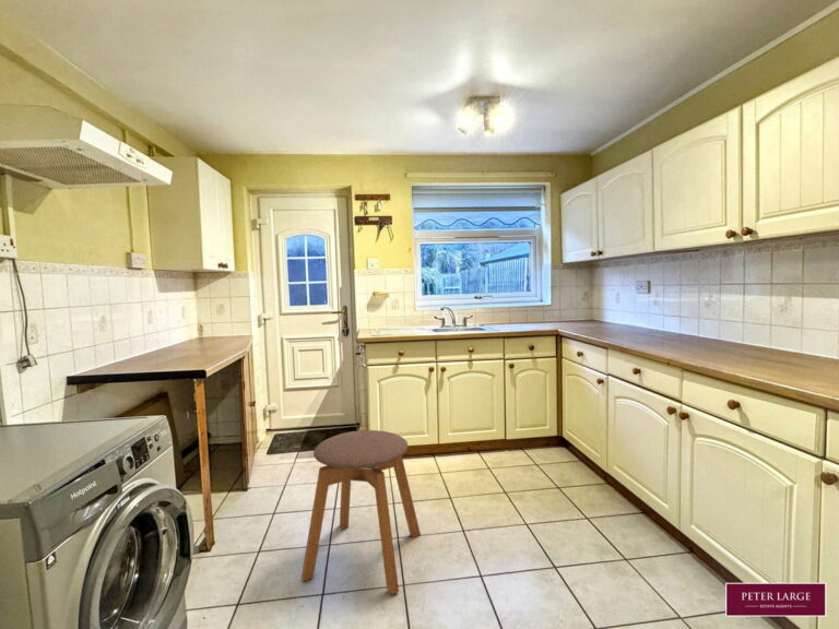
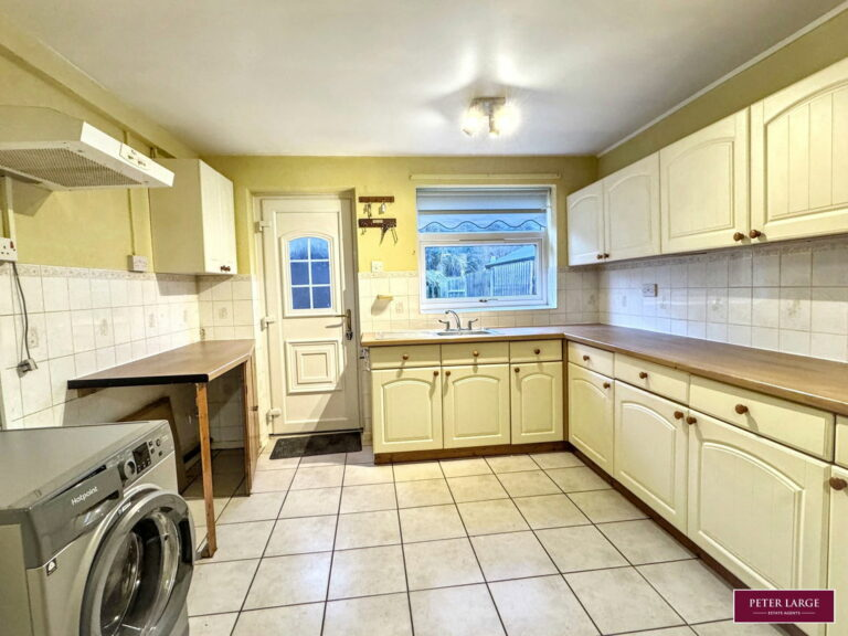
- stool (376, 498)
